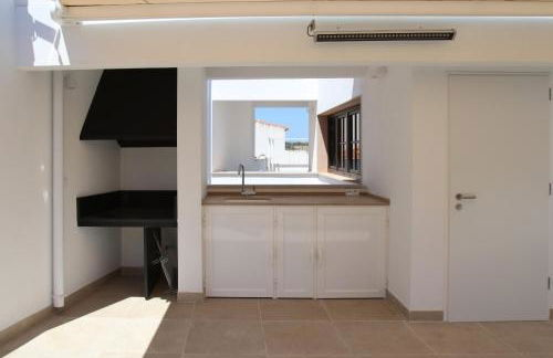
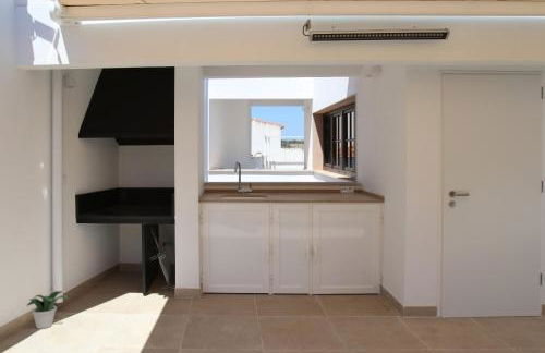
+ potted plant (48, 309)
